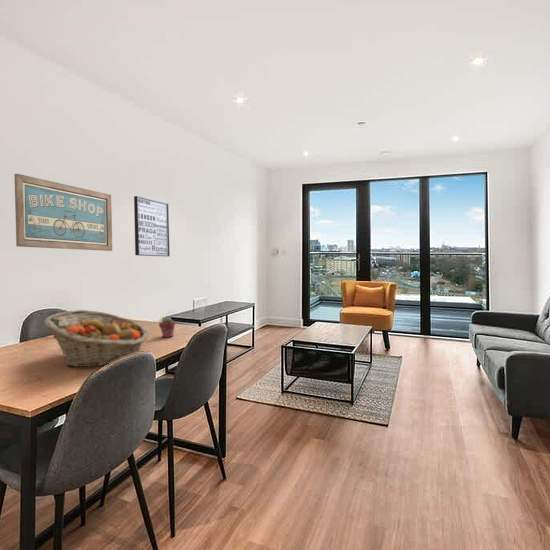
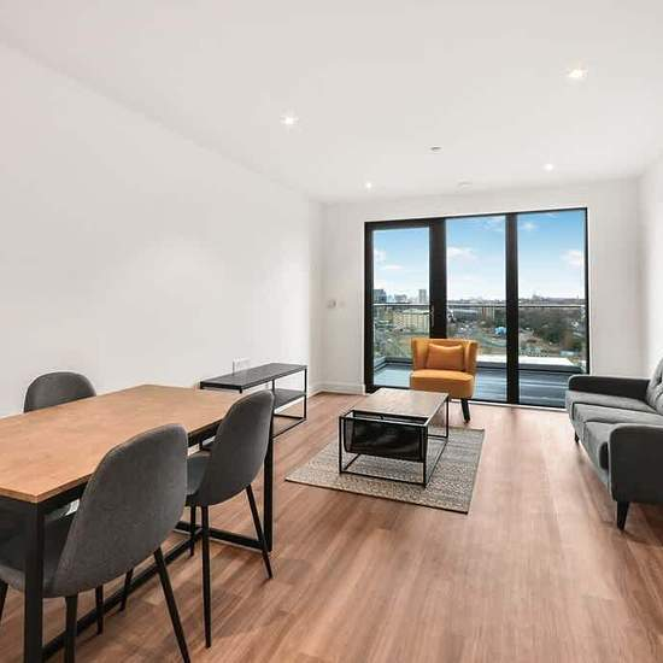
- potted succulent (167, 326)
- fruit basket (99, 334)
- wall art (69, 217)
- wall art (152, 228)
